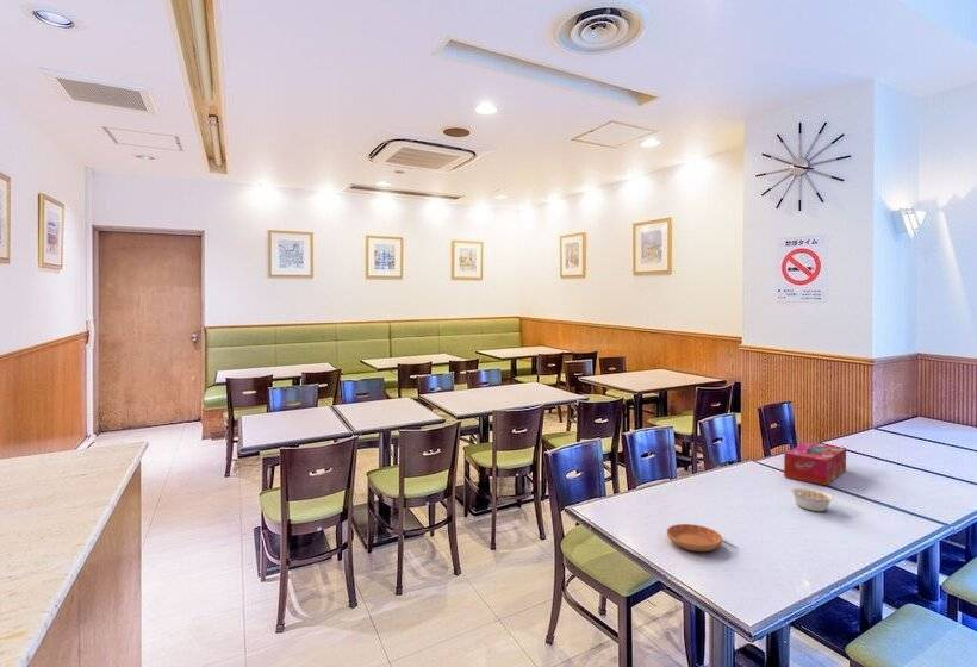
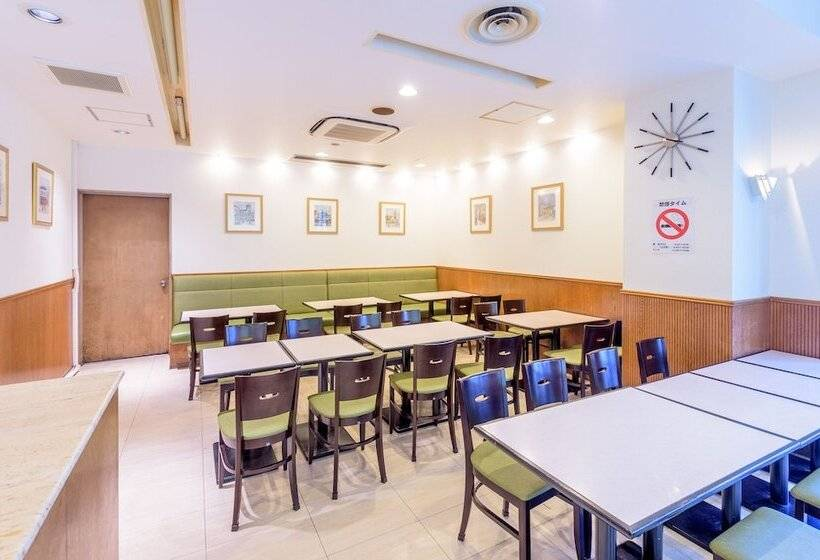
- saucer (693, 538)
- legume (813, 499)
- tissue box (815, 461)
